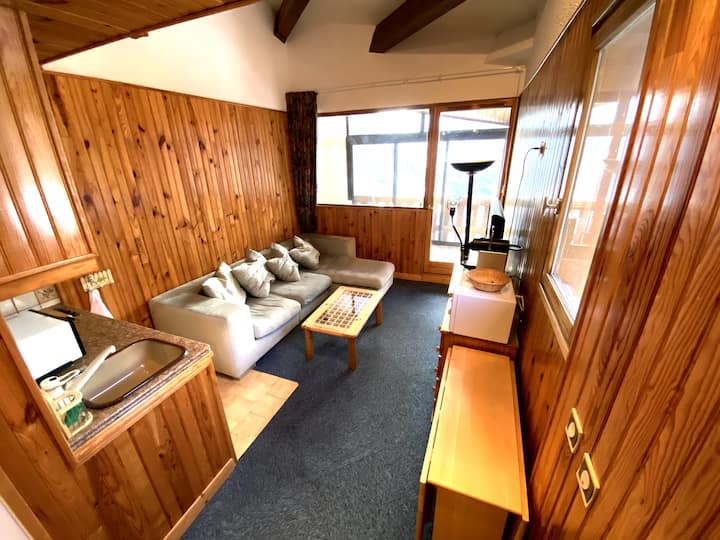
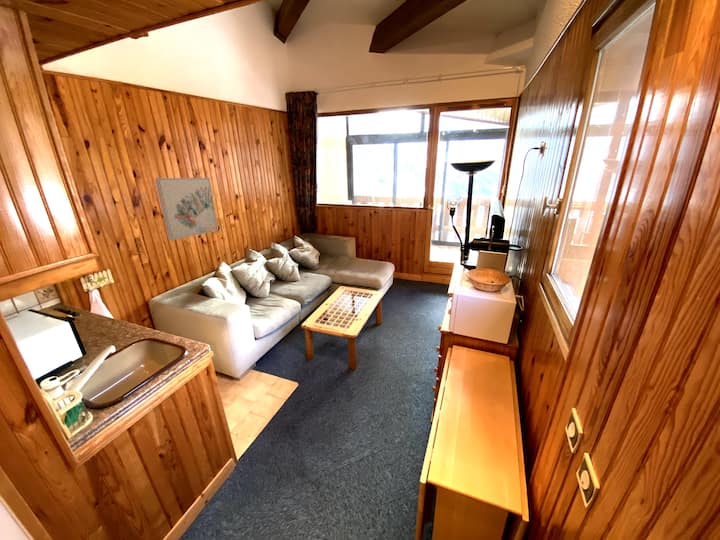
+ wall art (190, 207)
